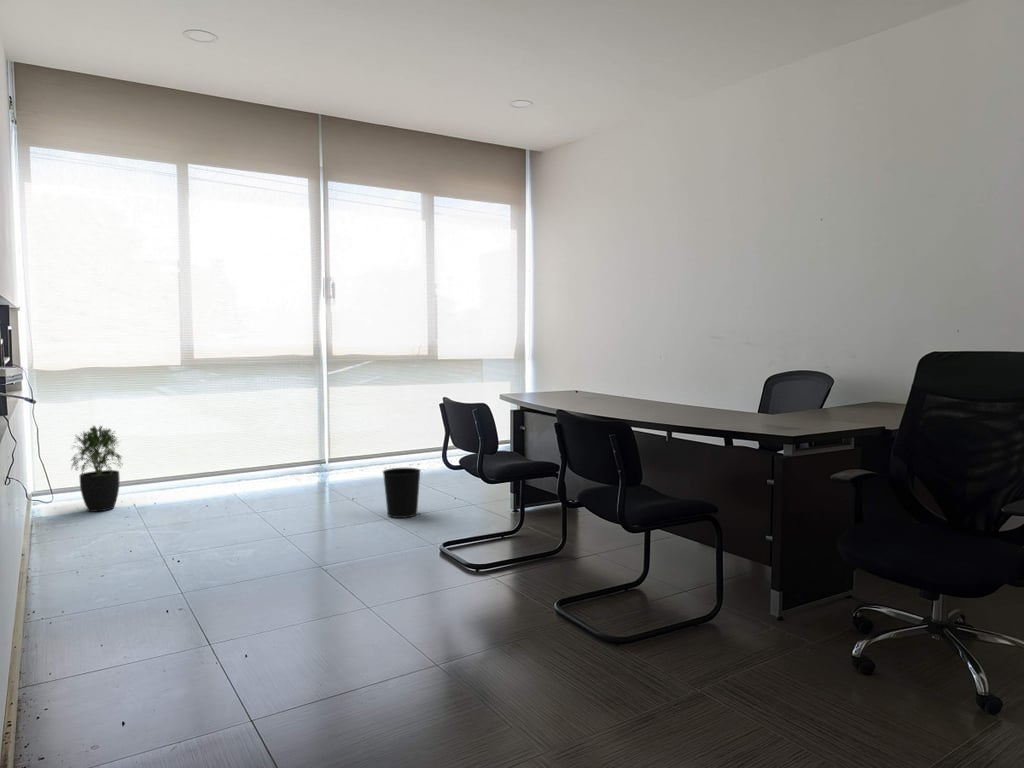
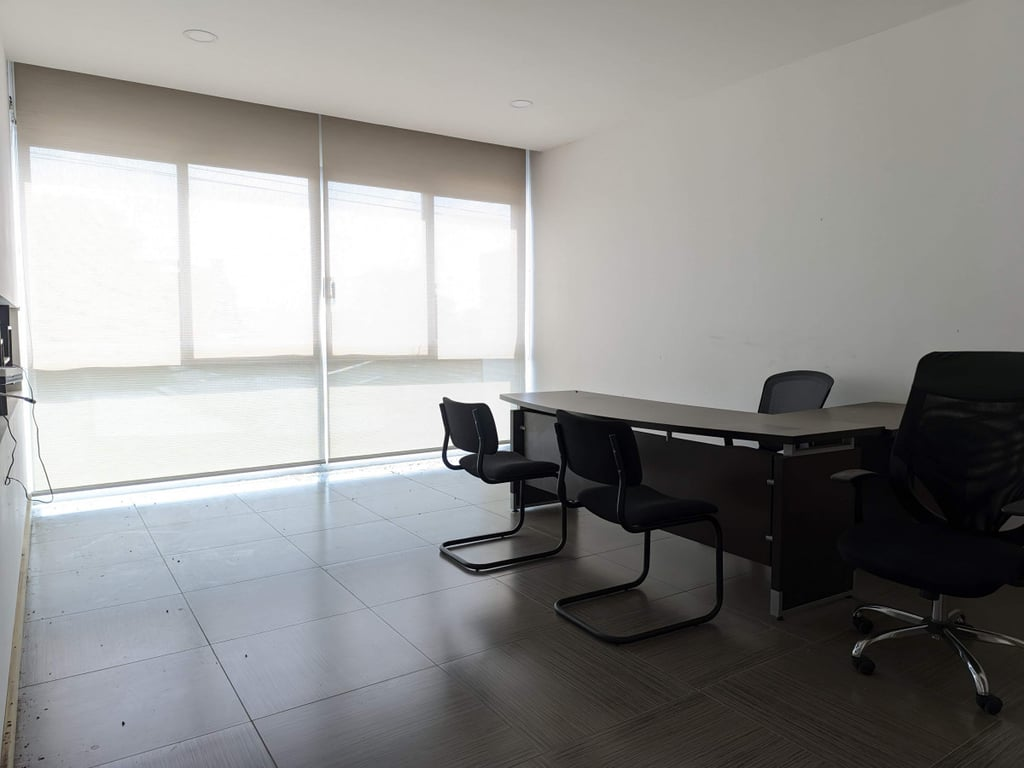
- wastebasket (402, 492)
- potted plant (95, 466)
